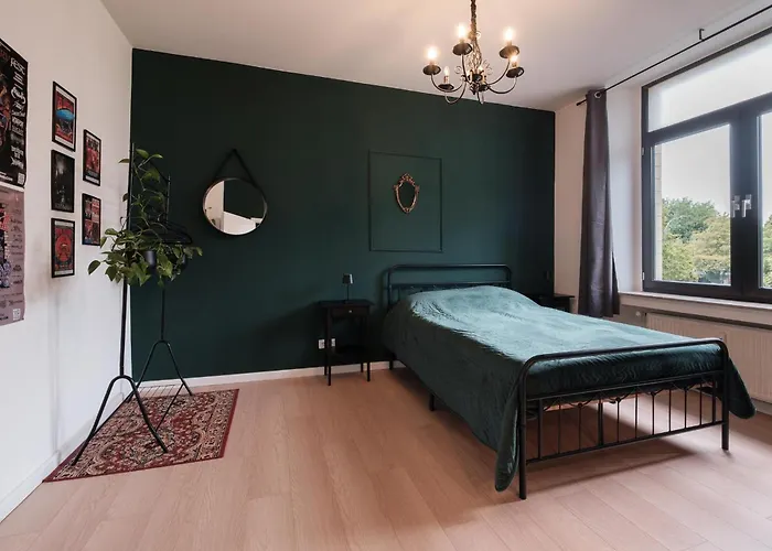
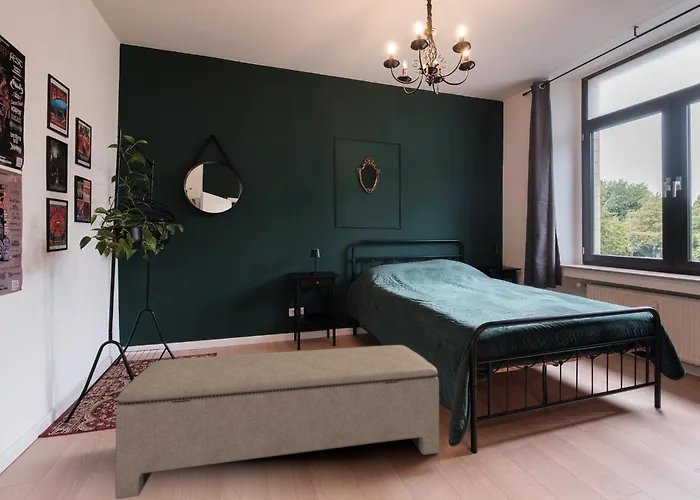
+ bench (291, 404)
